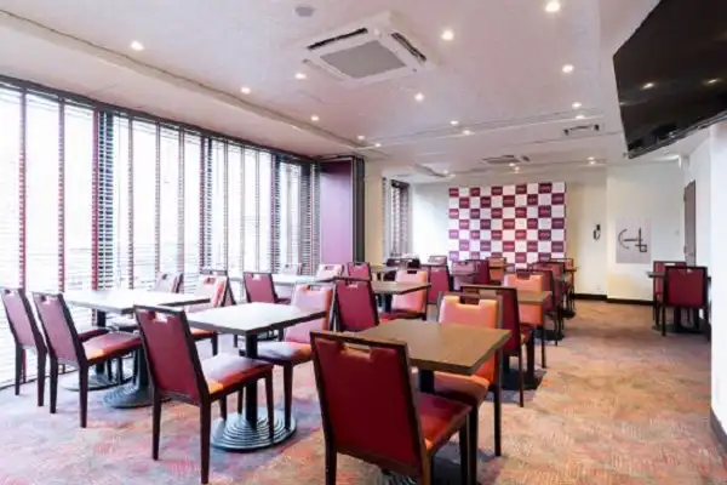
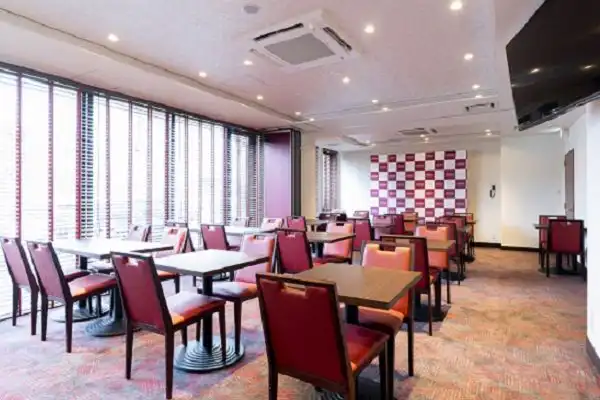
- wall art (632, 240)
